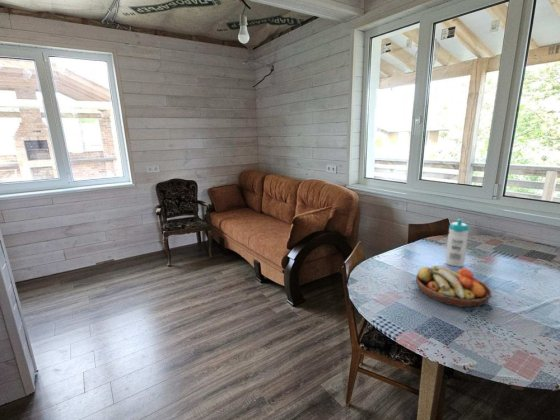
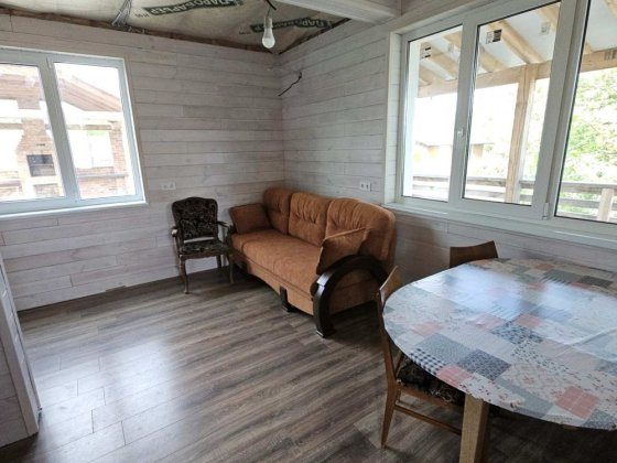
- water bottle (457, 241)
- fruit bowl (452, 281)
